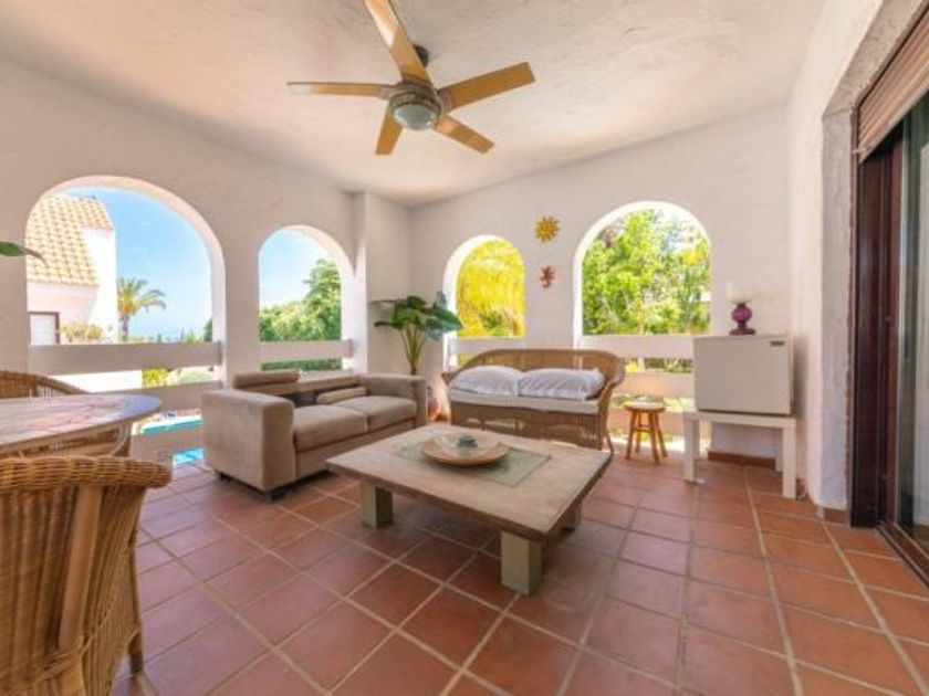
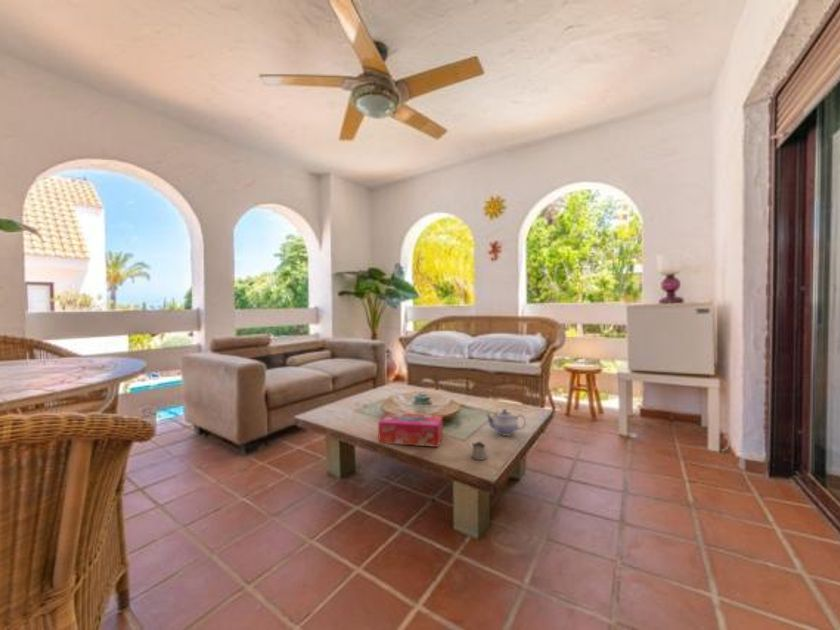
+ tissue box (411, 428)
+ teapot (505, 421)
+ tea glass holder (477, 446)
